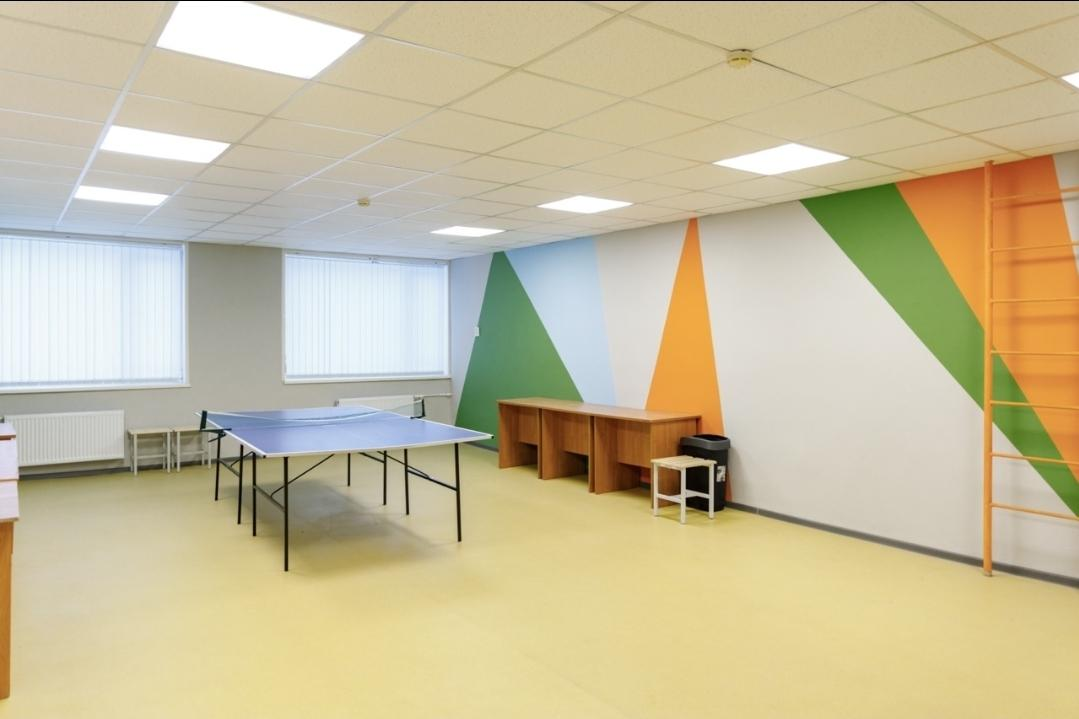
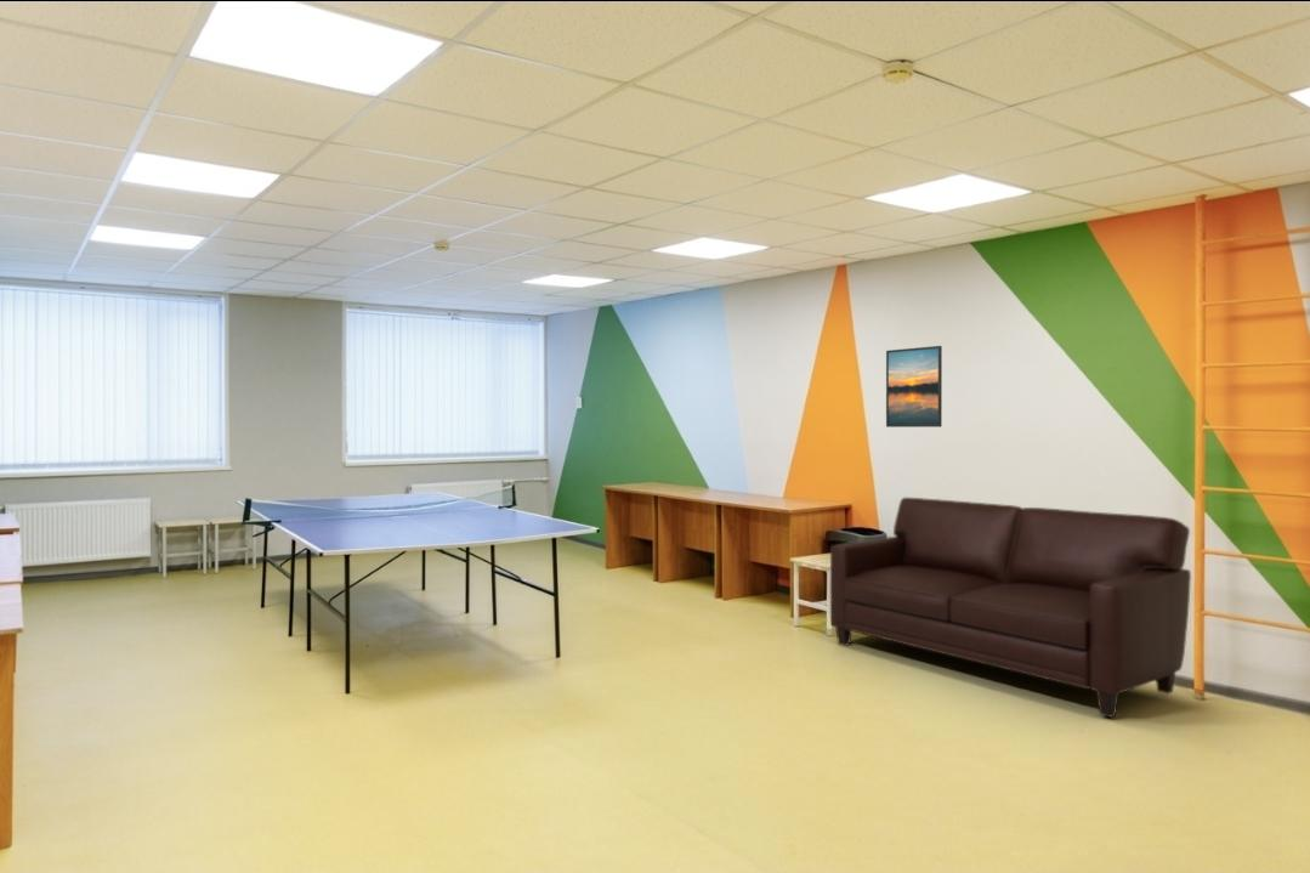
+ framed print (913, 387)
+ sofa (992, 586)
